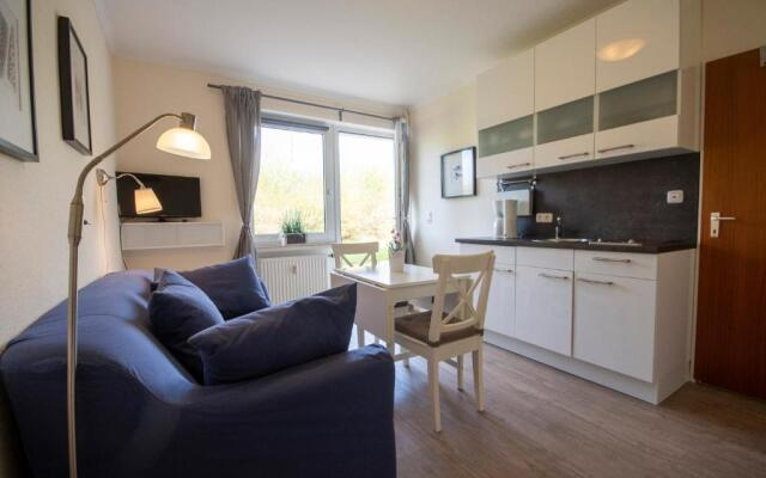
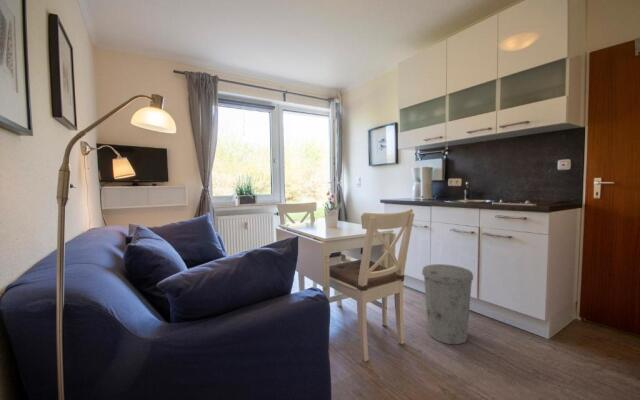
+ trash can (446, 301)
